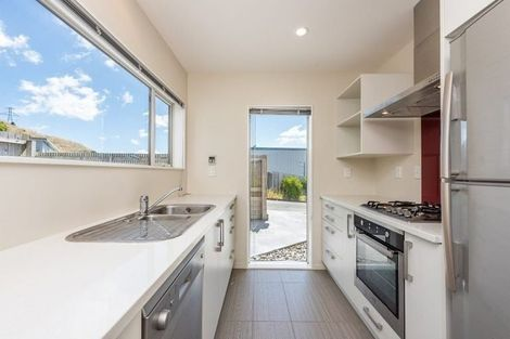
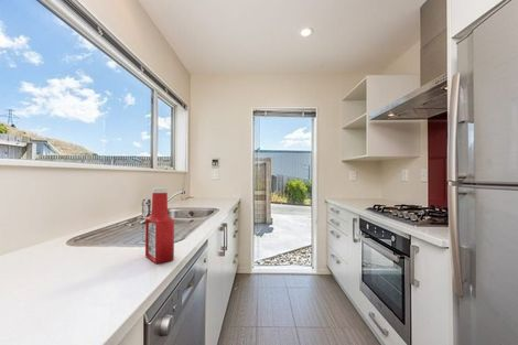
+ soap bottle (159, 223)
